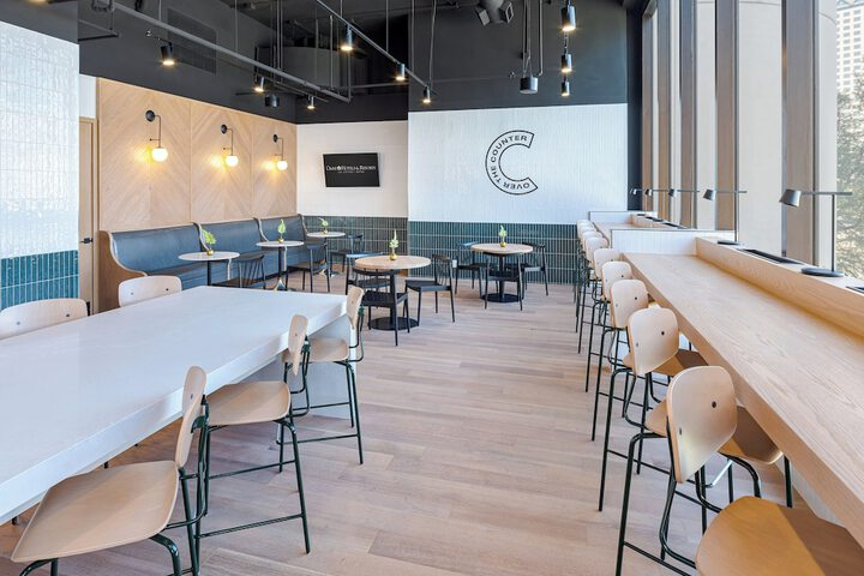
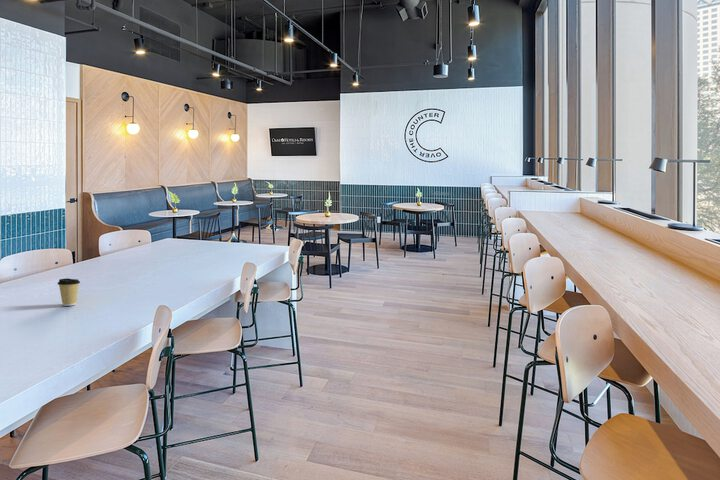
+ coffee cup (69, 291)
